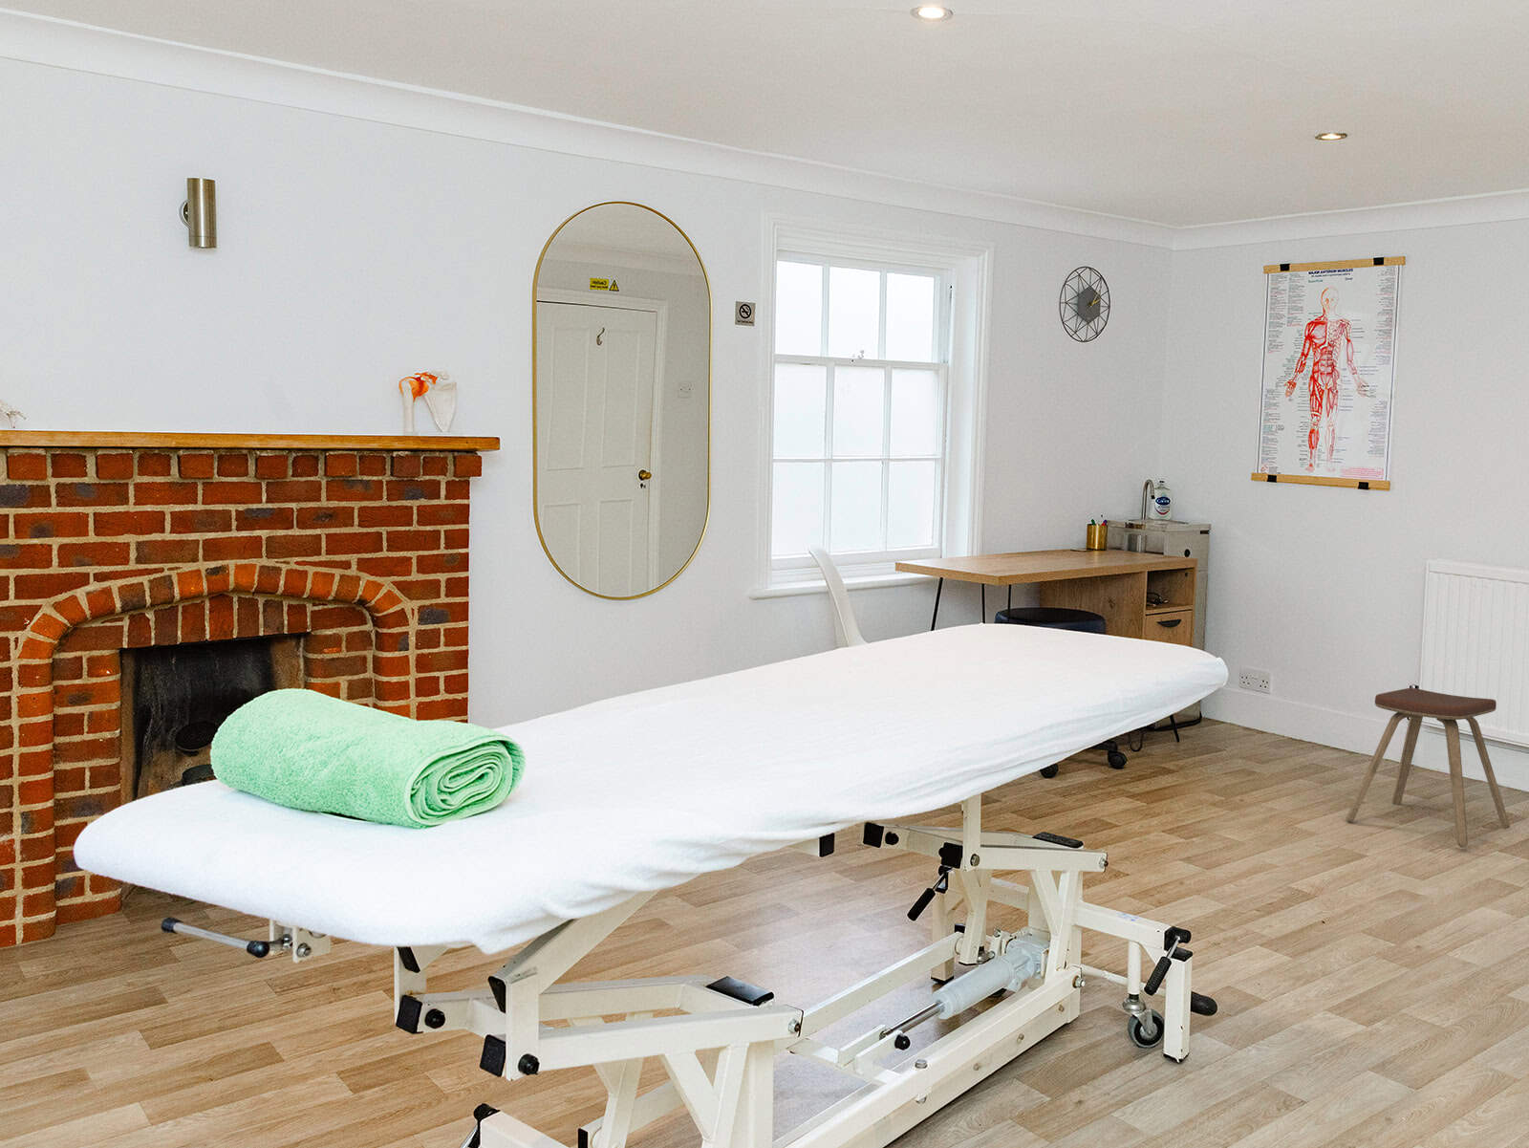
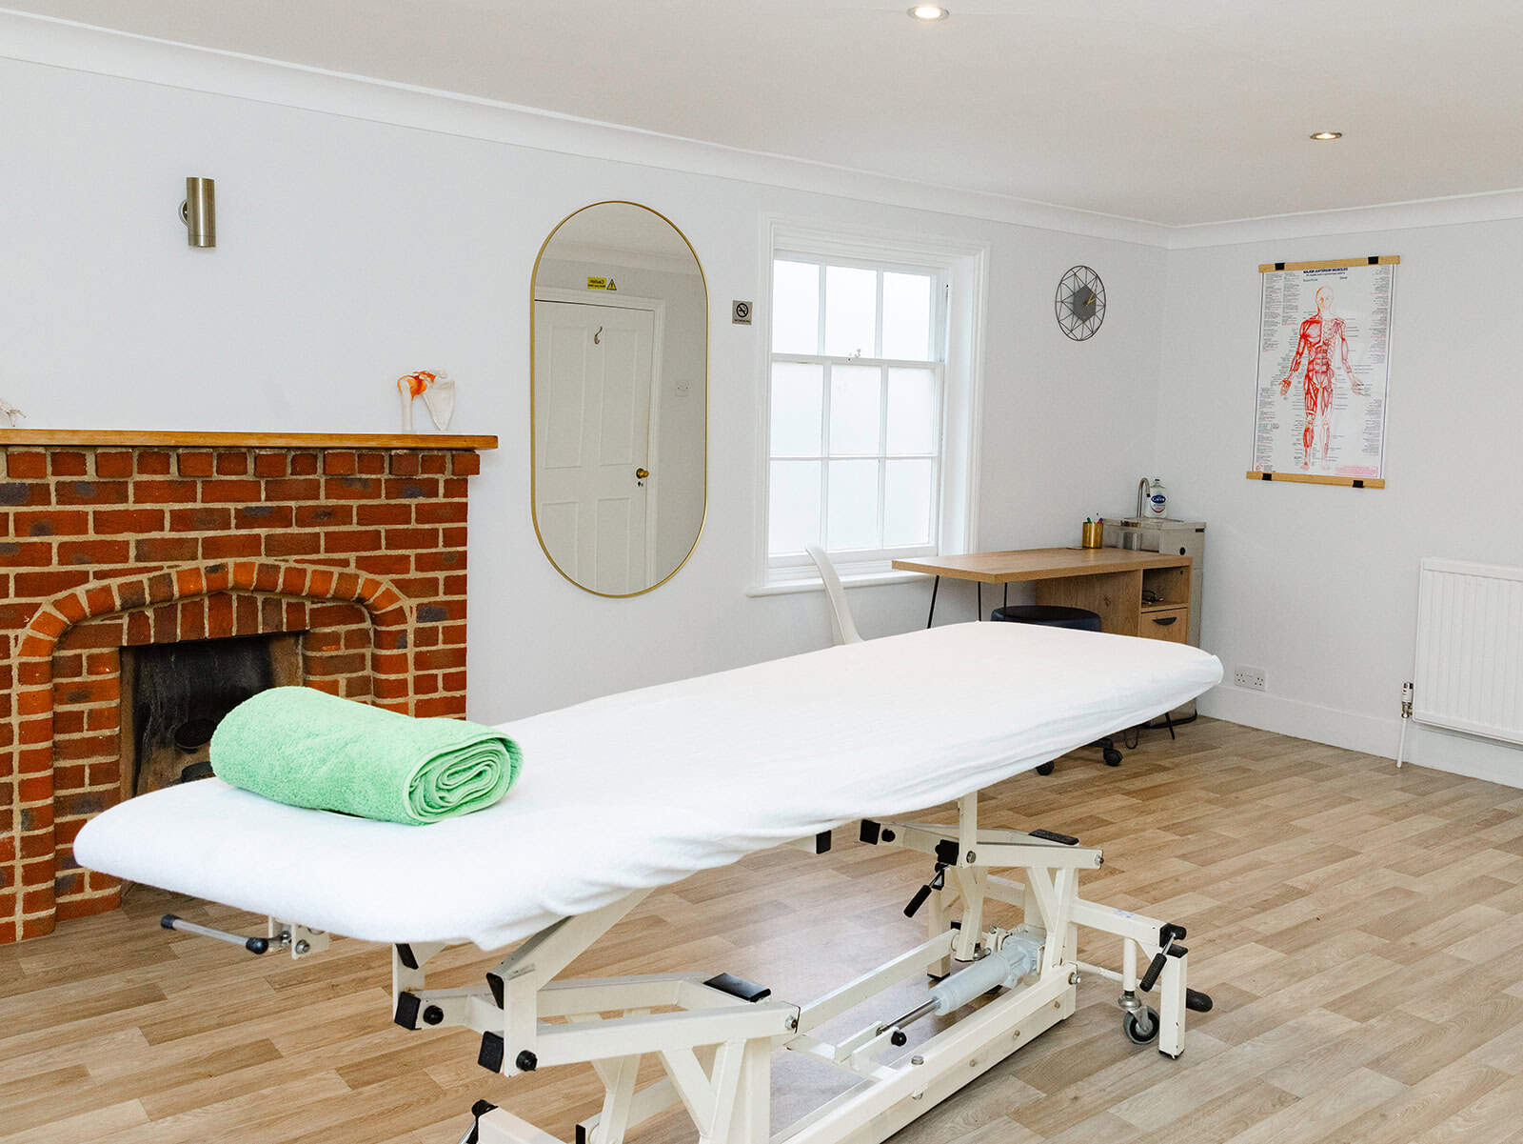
- music stool (1448, 756)
